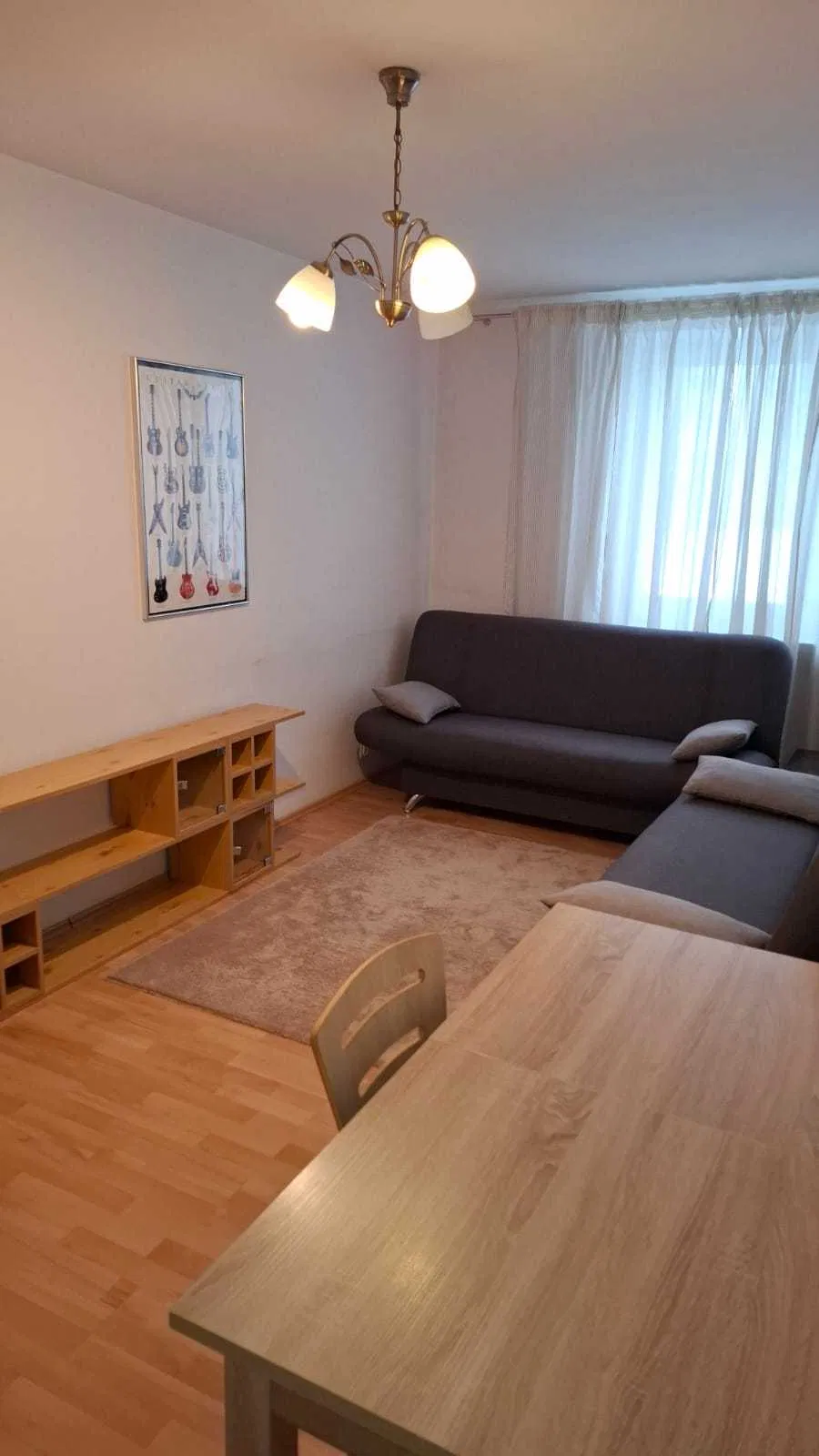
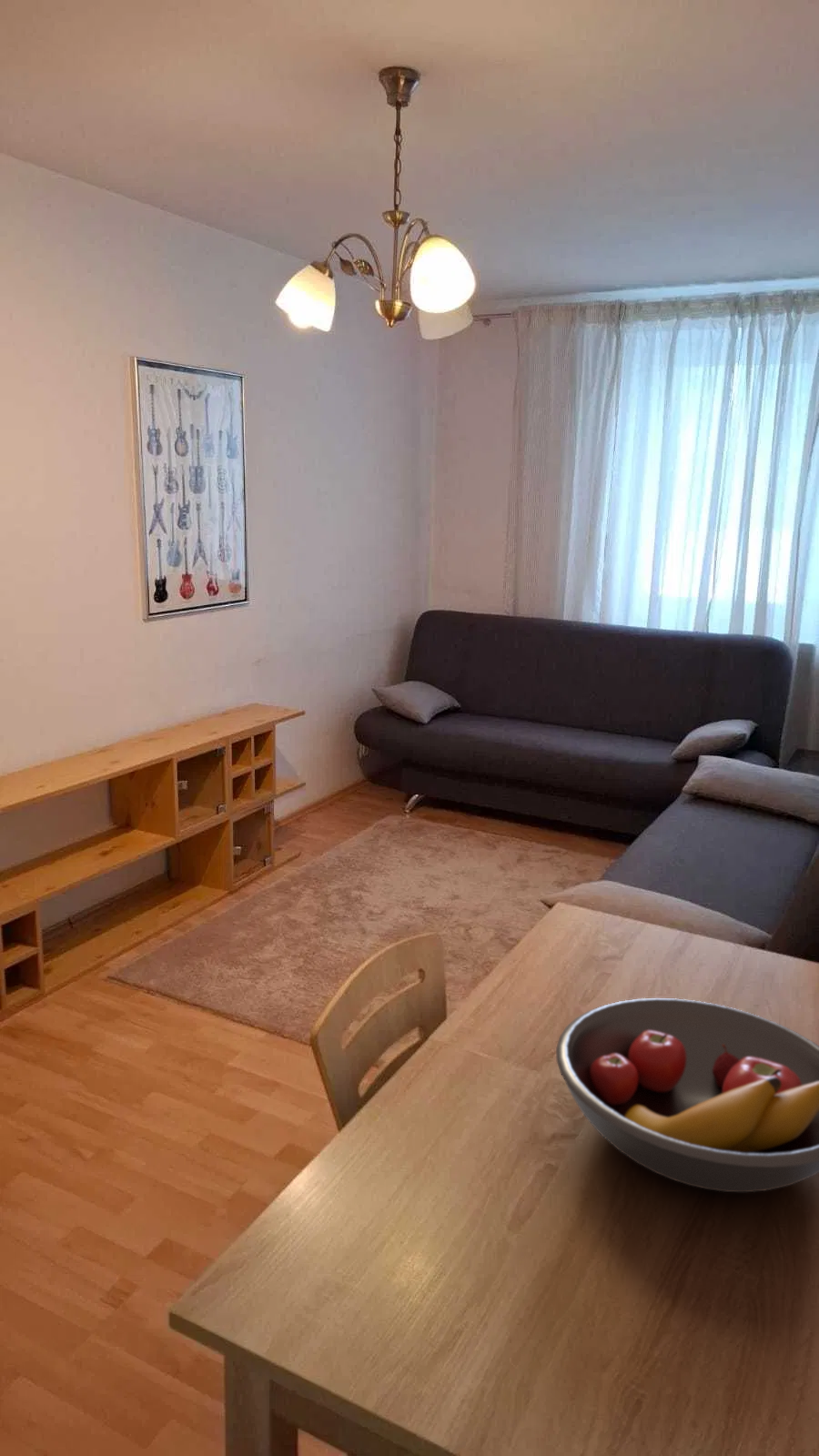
+ fruit bowl (702, 1094)
